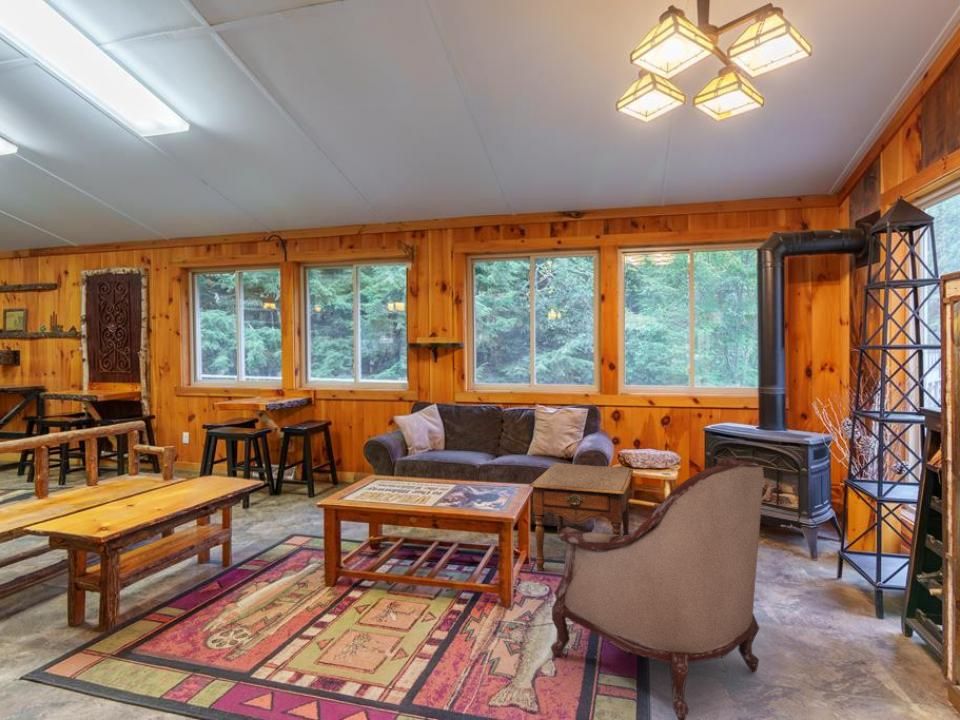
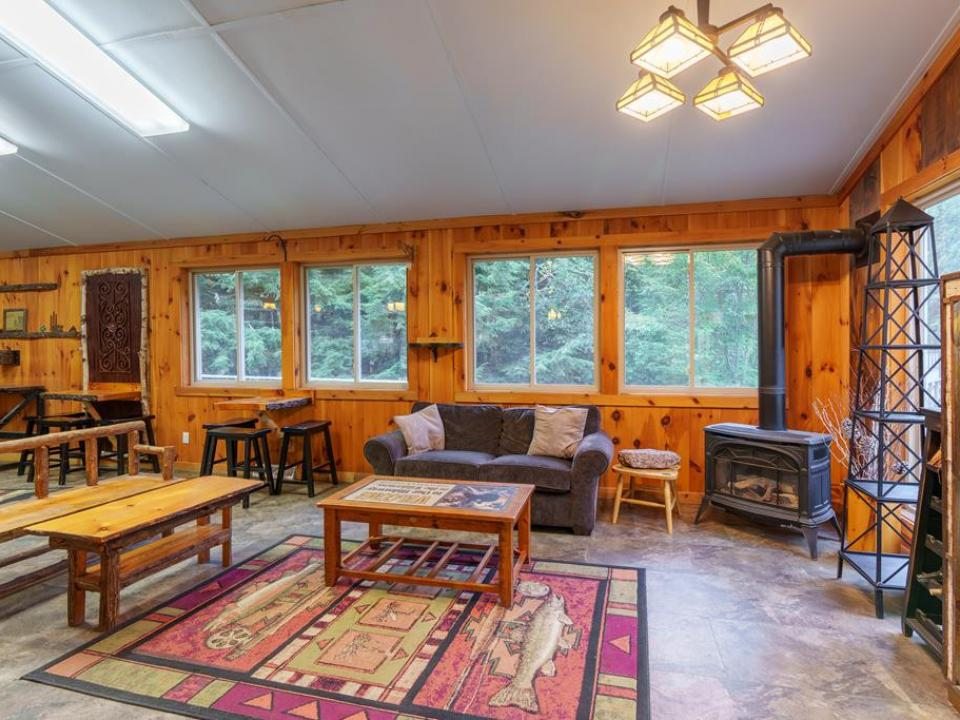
- side table (585, 515)
- armchair (663, 554)
